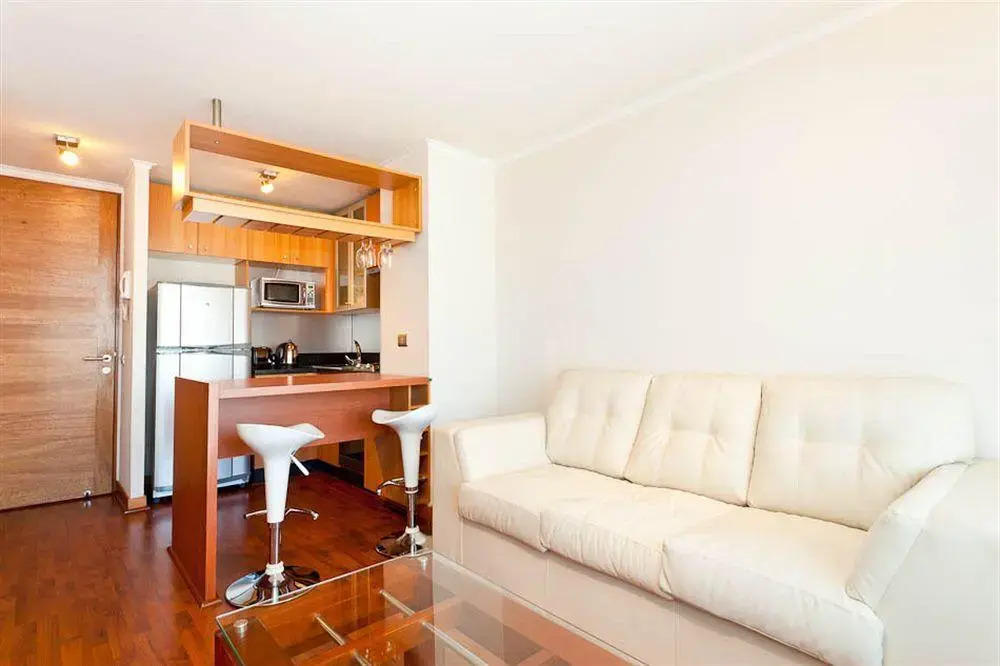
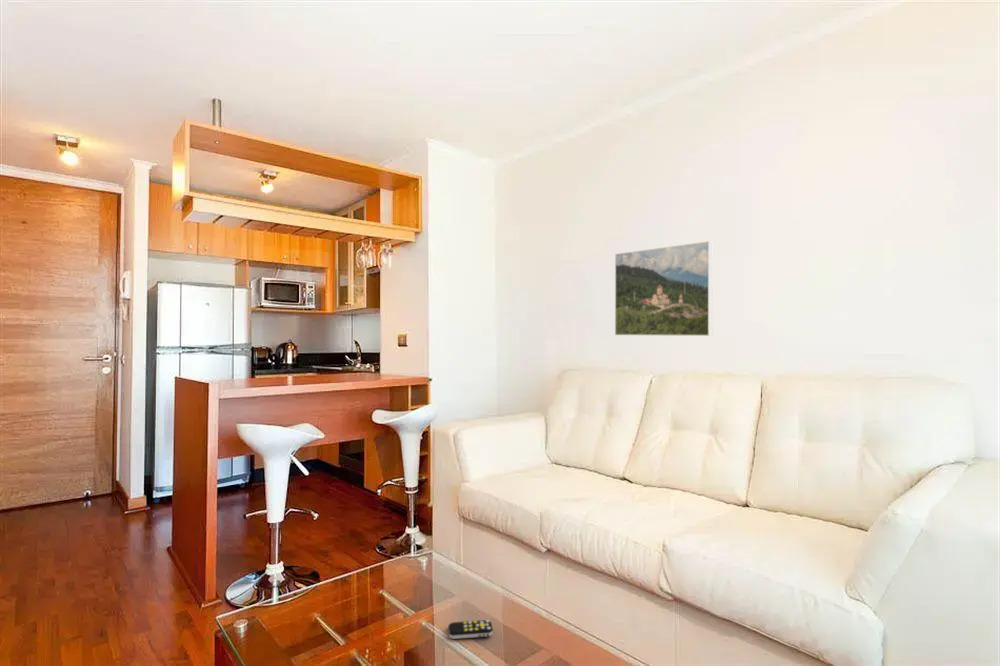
+ remote control (470, 628)
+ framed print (660, 291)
